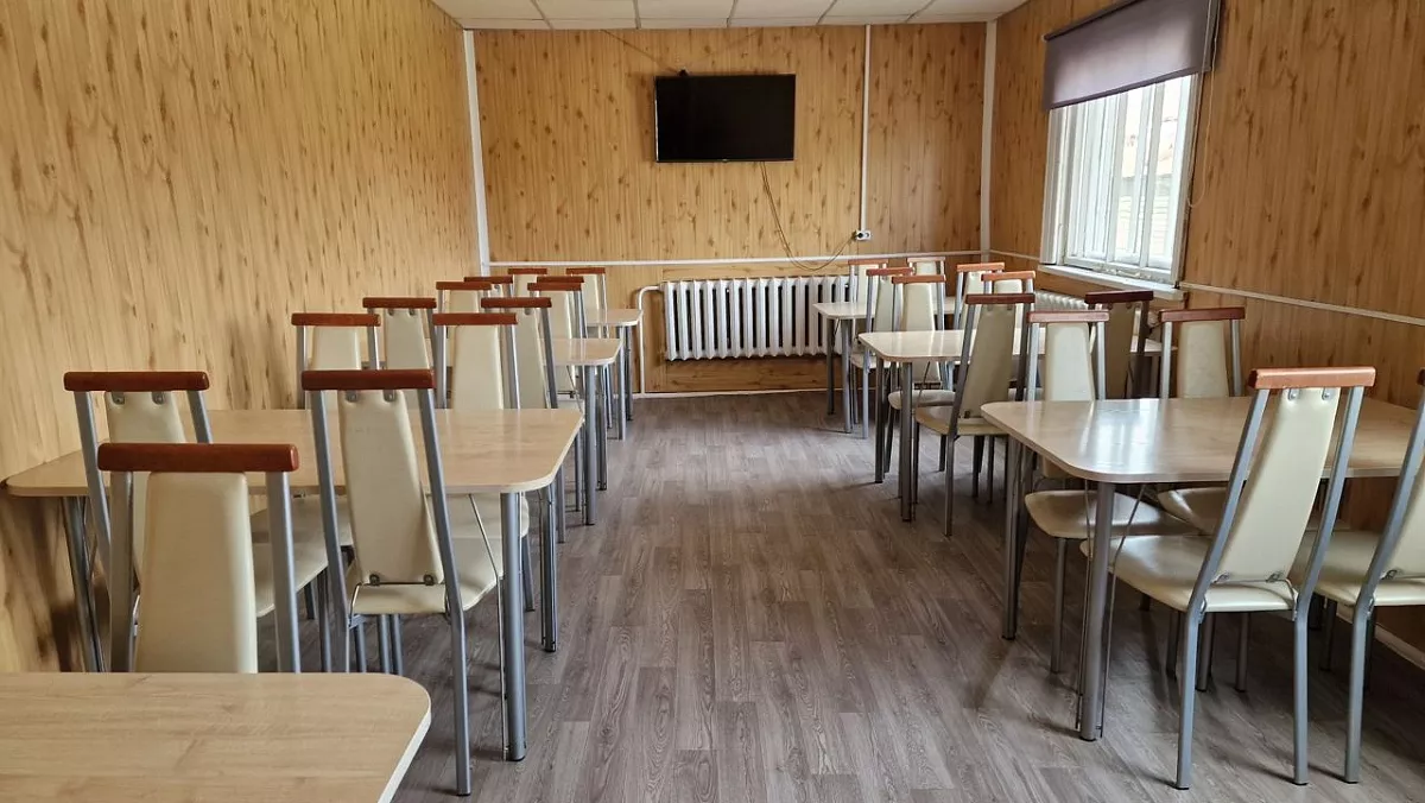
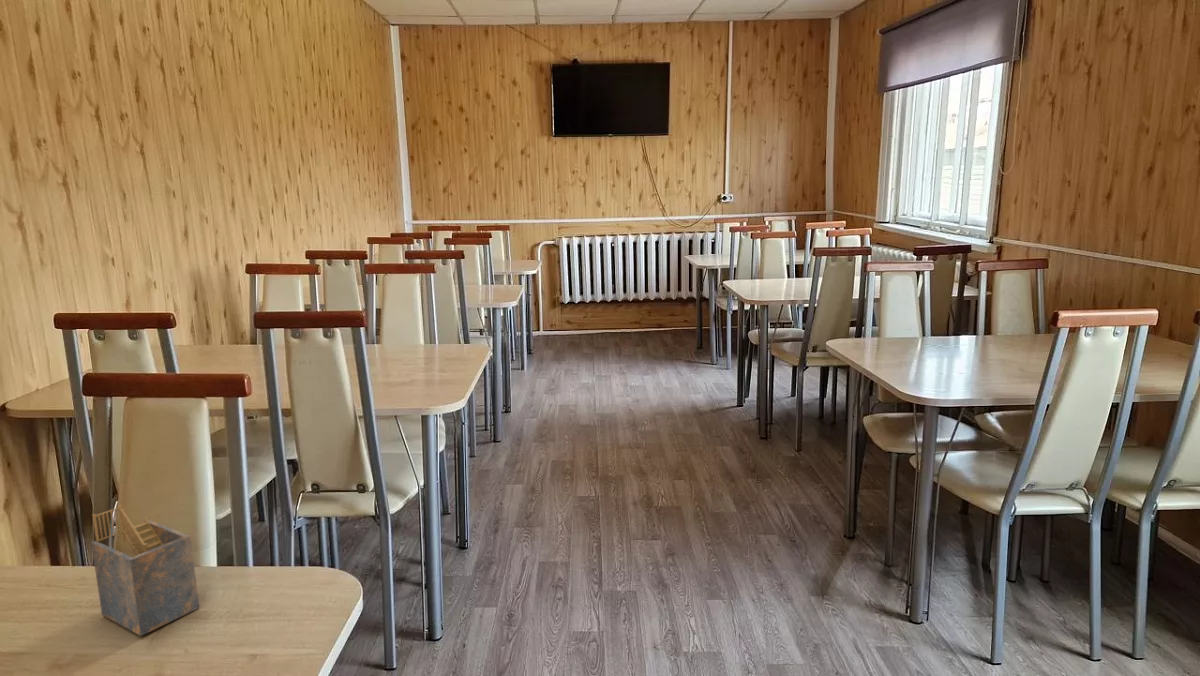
+ napkin holder (143, 562)
